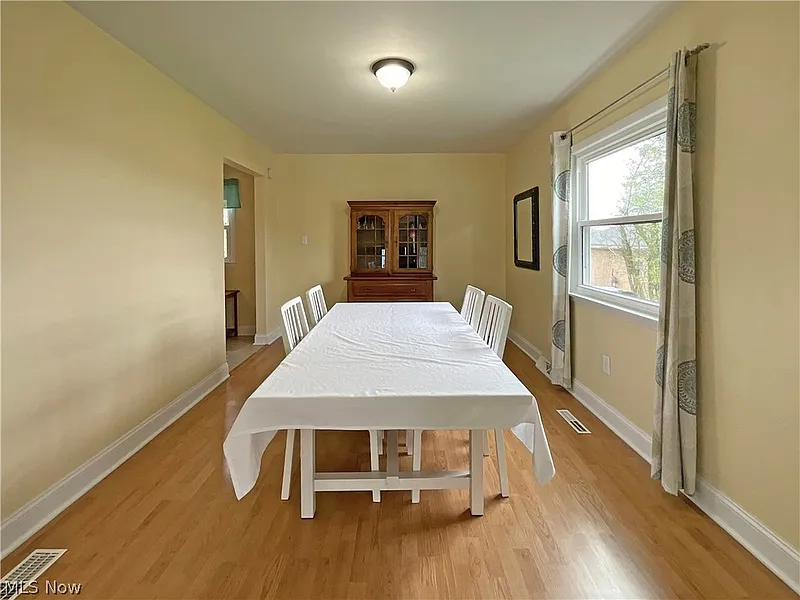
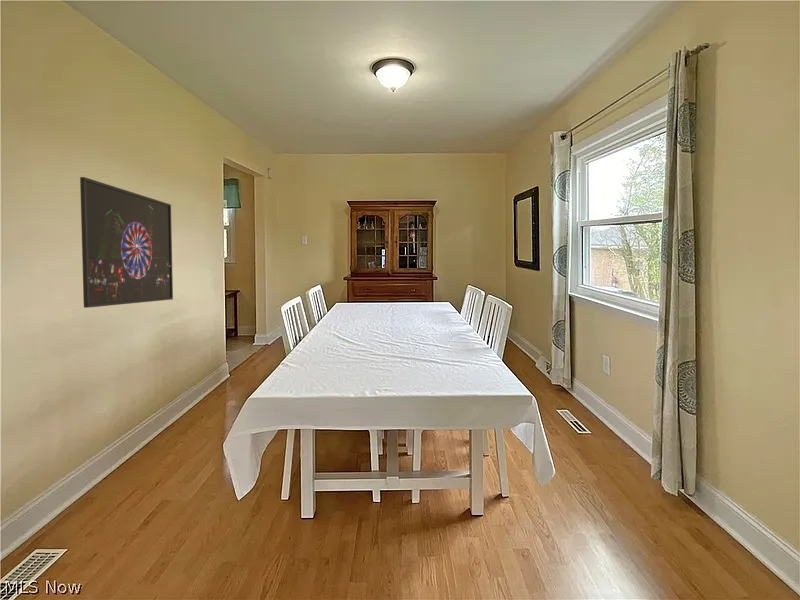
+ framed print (134, 248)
